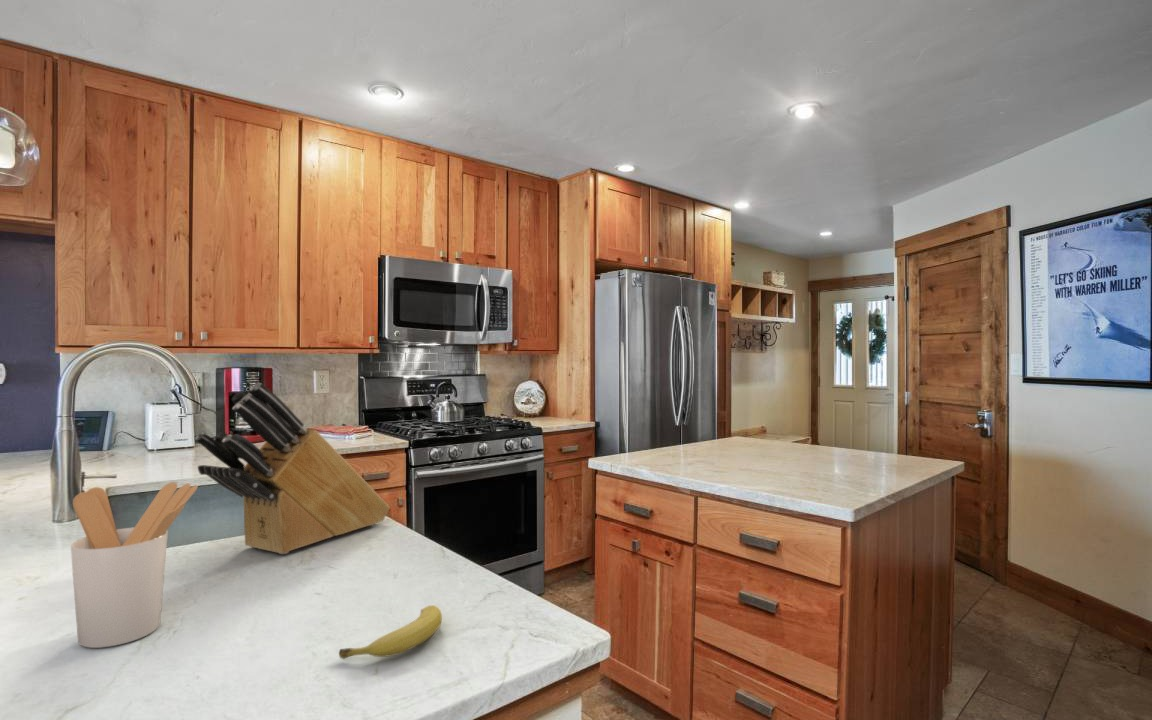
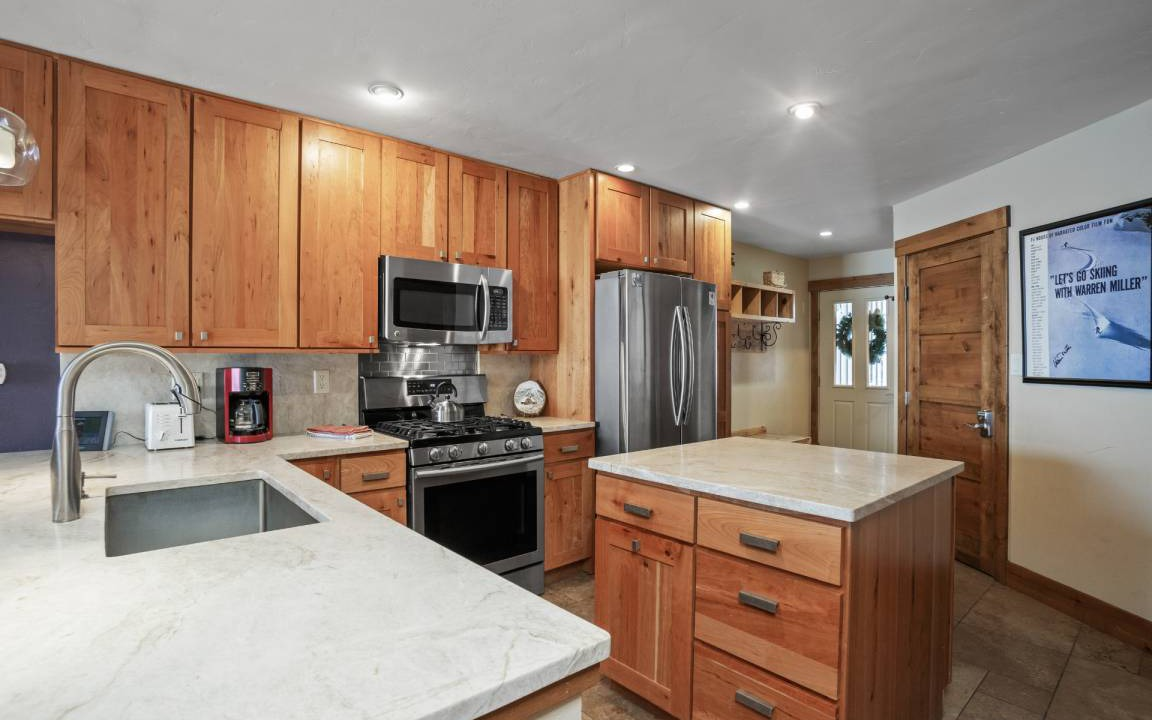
- knife block (301, 460)
- utensil holder (140, 555)
- fruit (402, 630)
